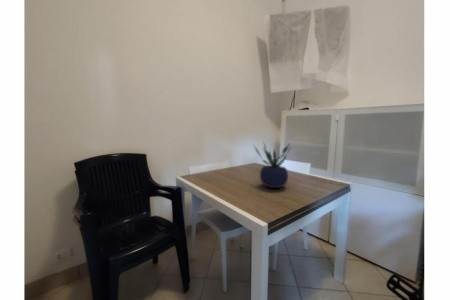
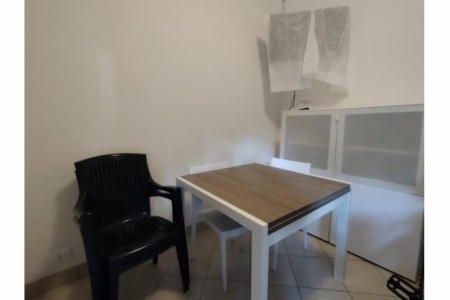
- potted plant (271, 164)
